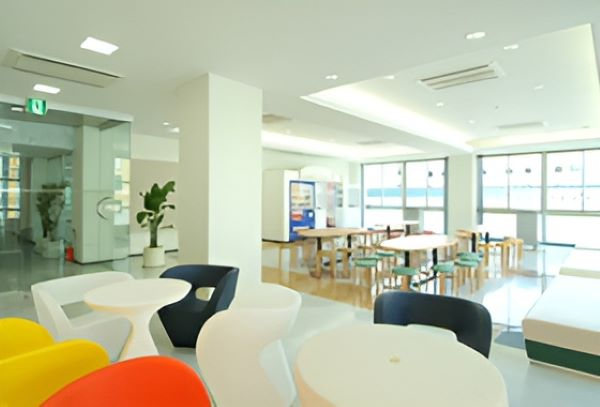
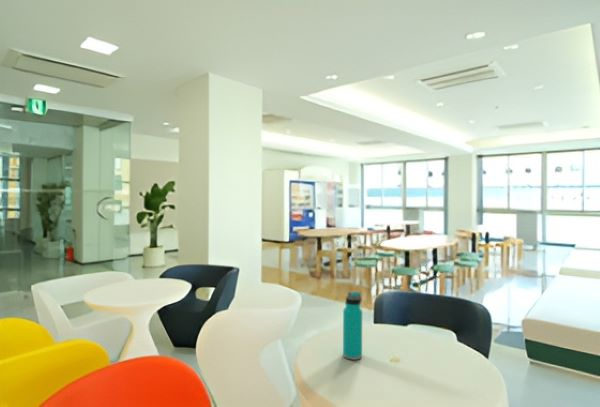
+ water bottle (352, 324)
